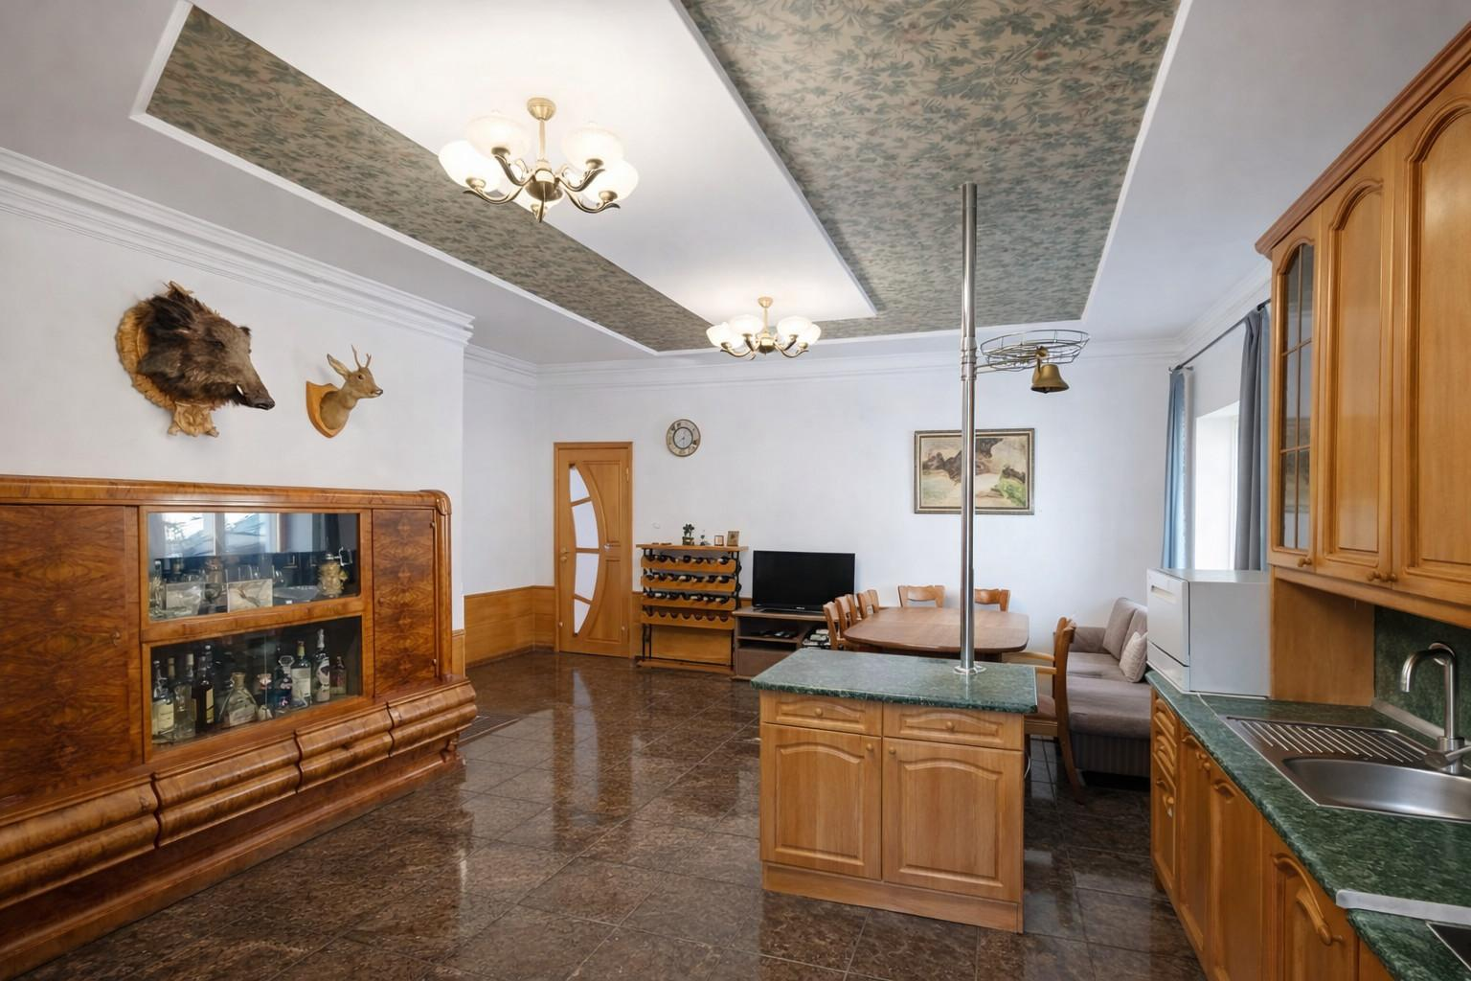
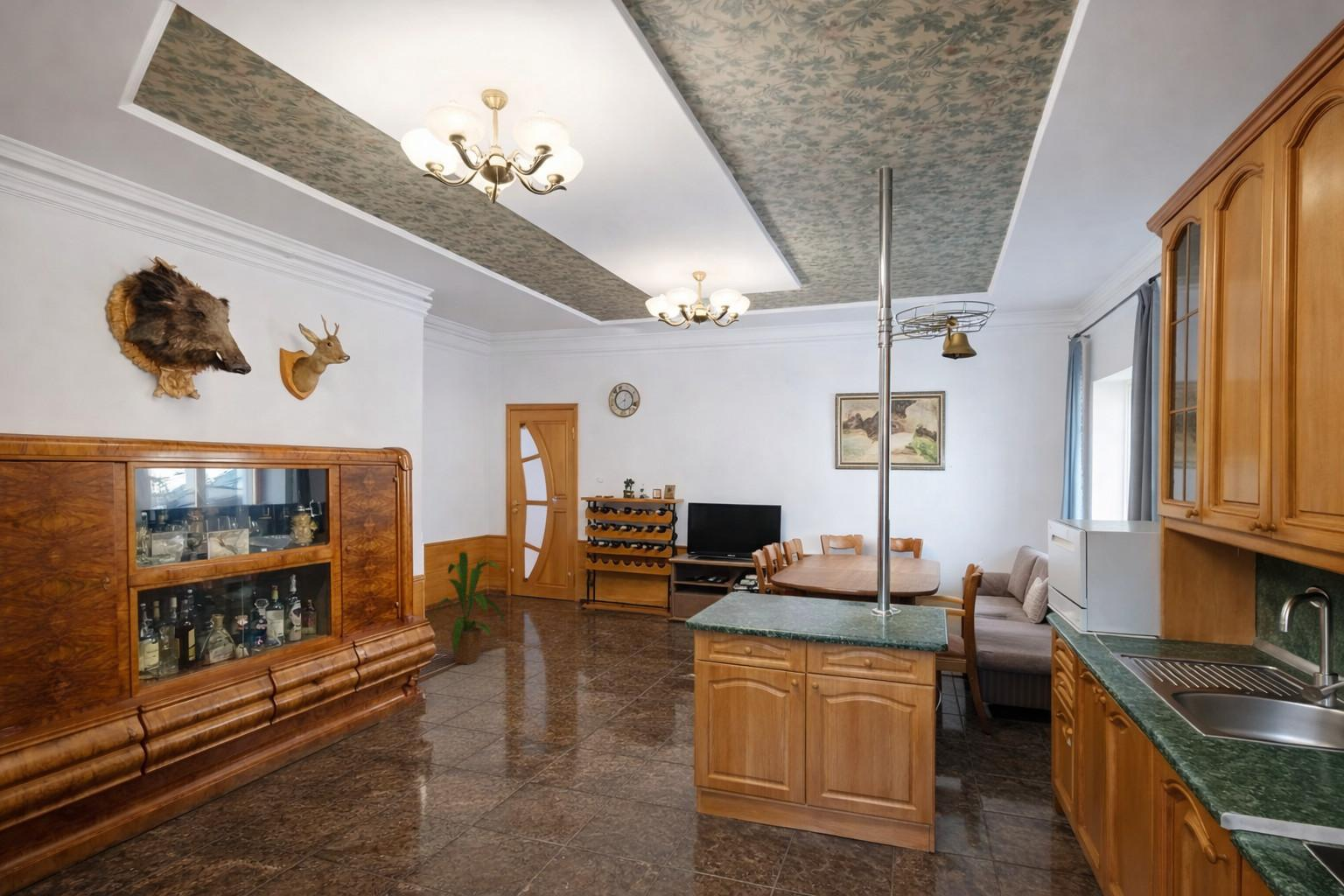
+ house plant (472, 602)
